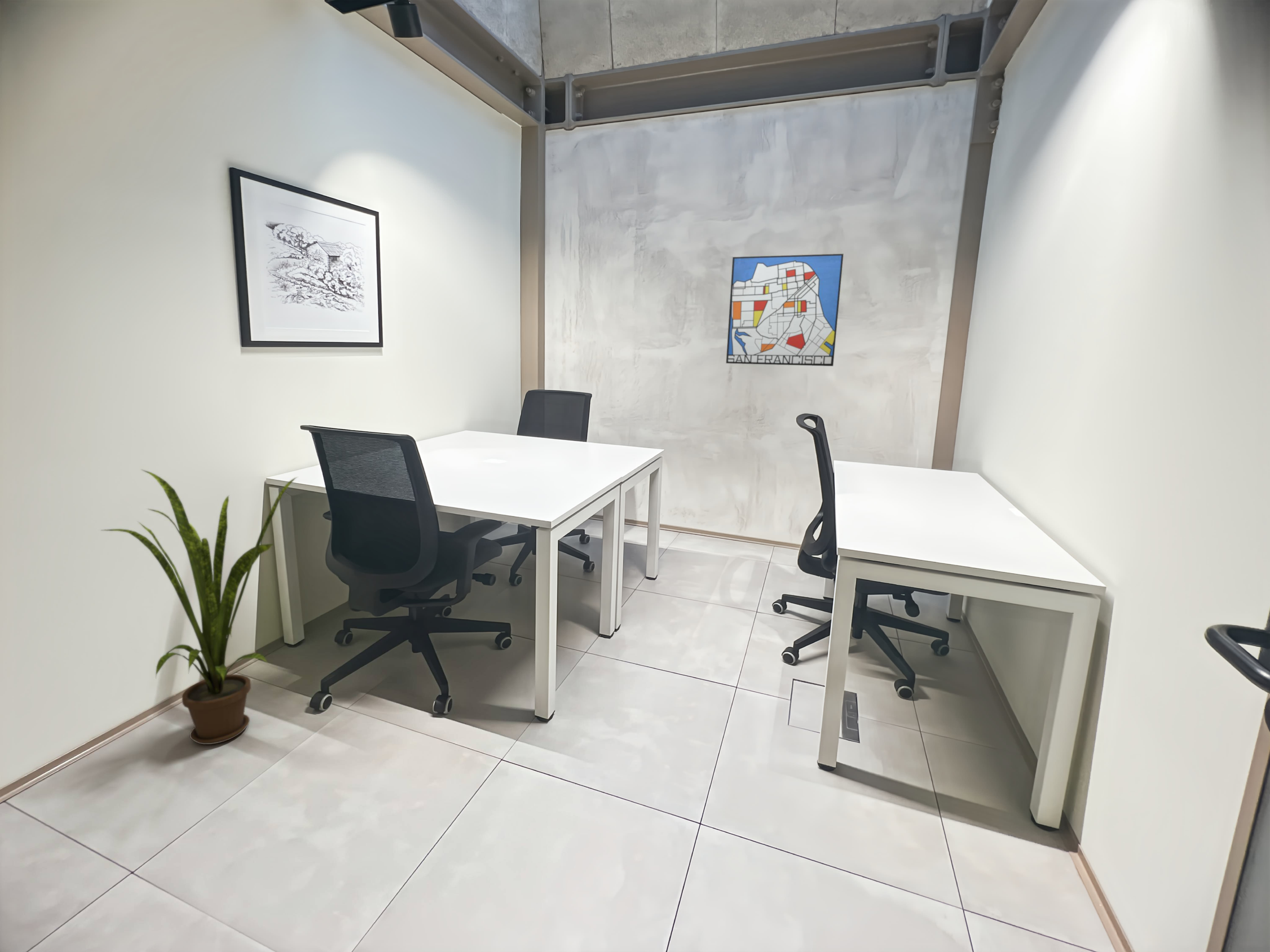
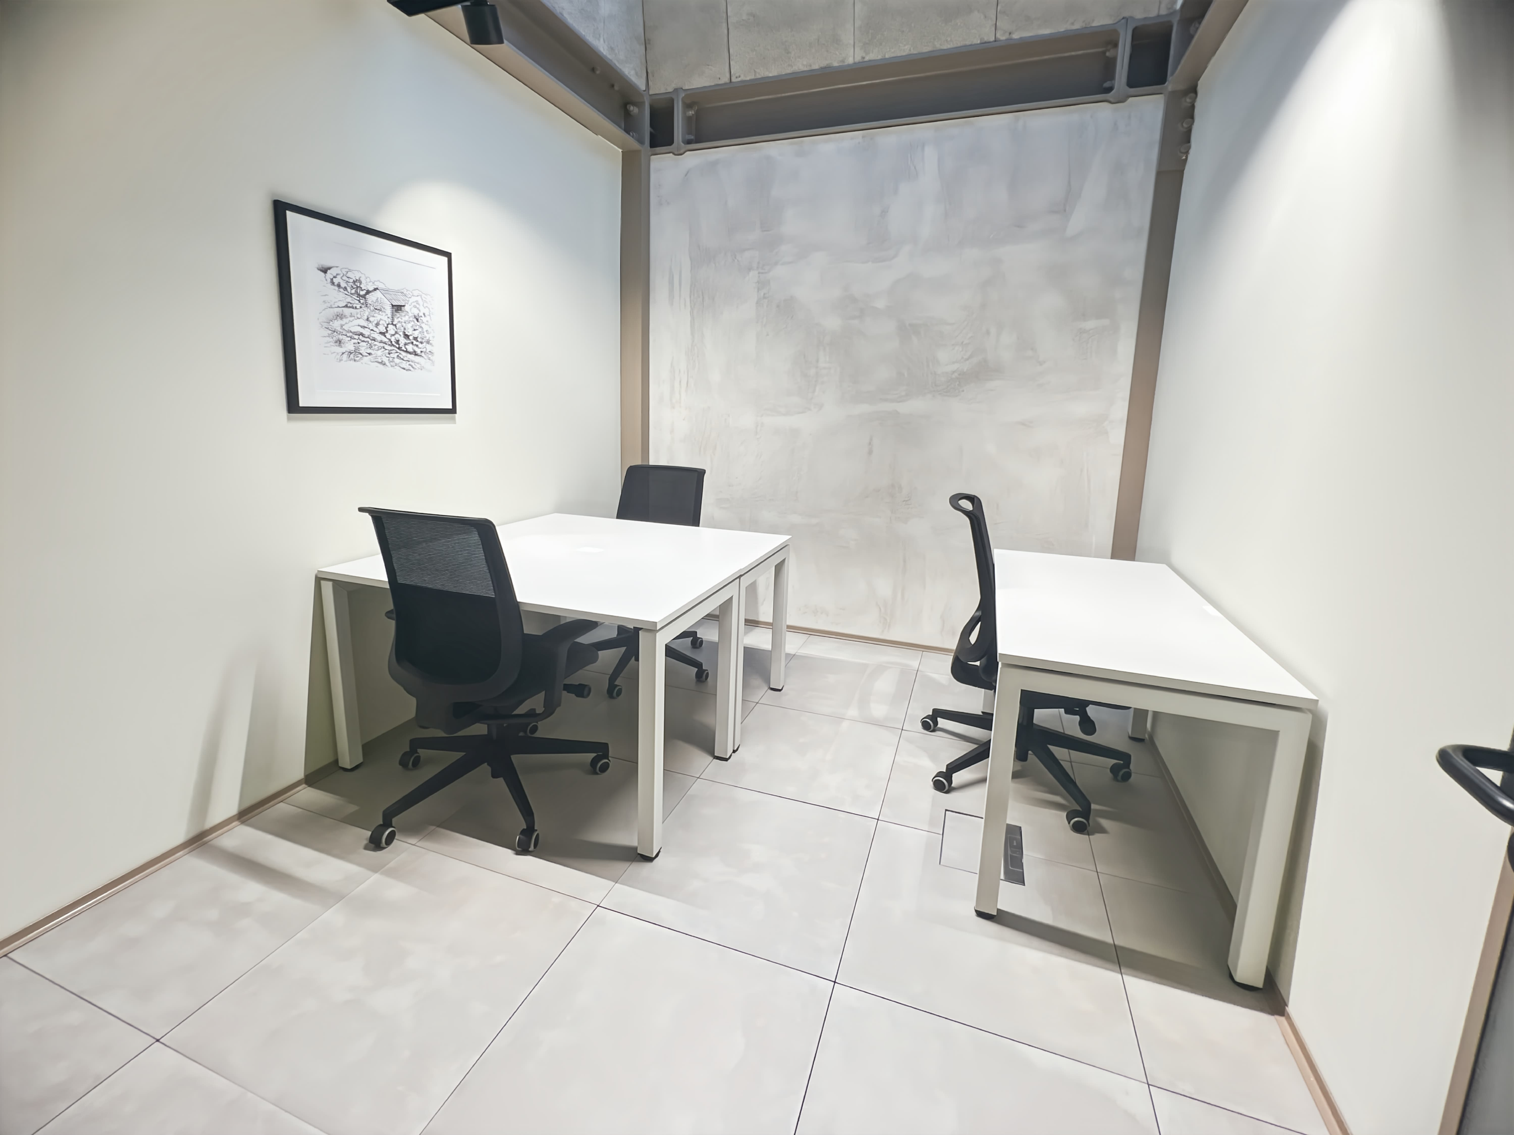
- wall art (782, 311)
- house plant (193, 610)
